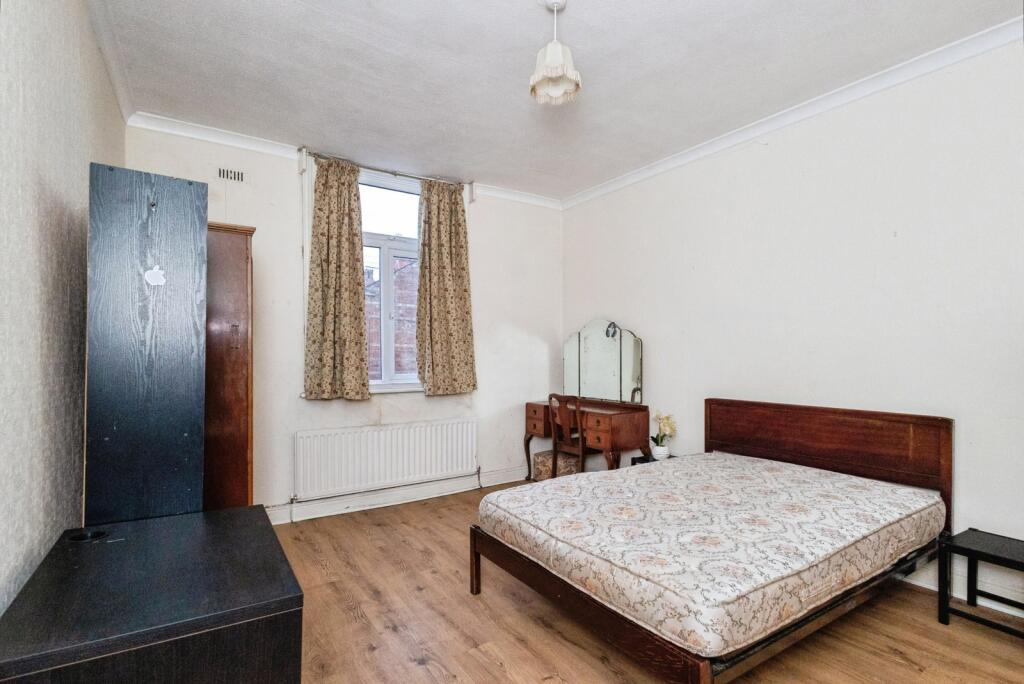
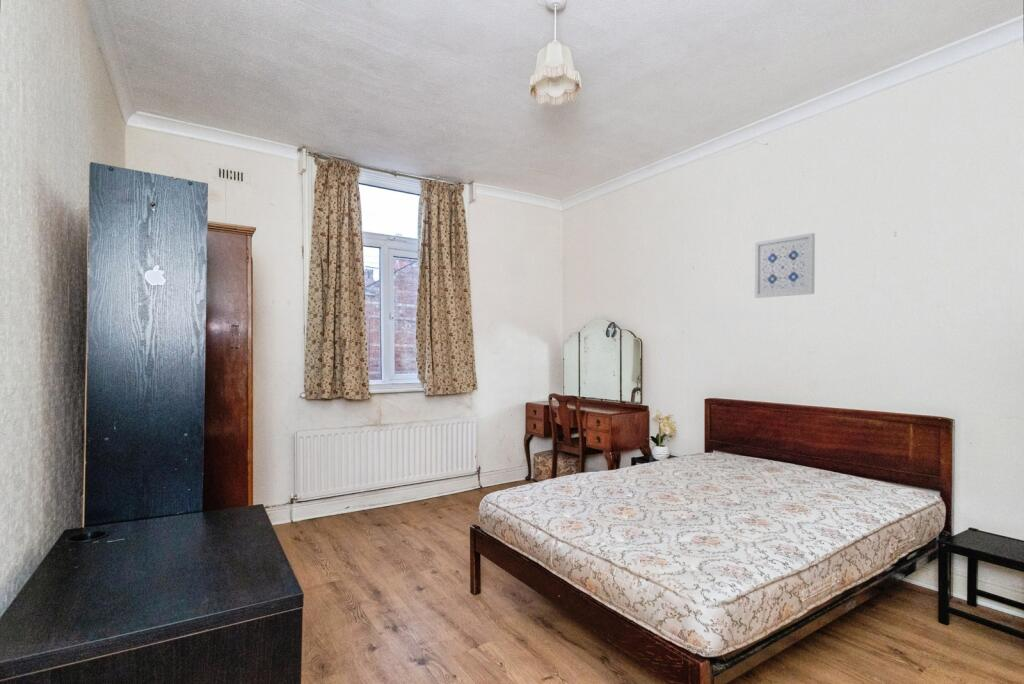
+ wall art (783, 267)
